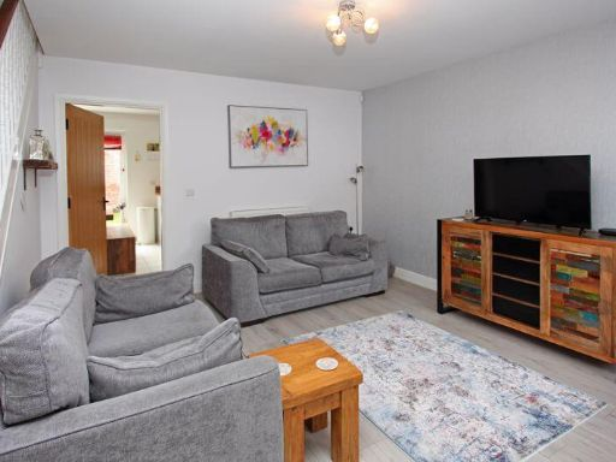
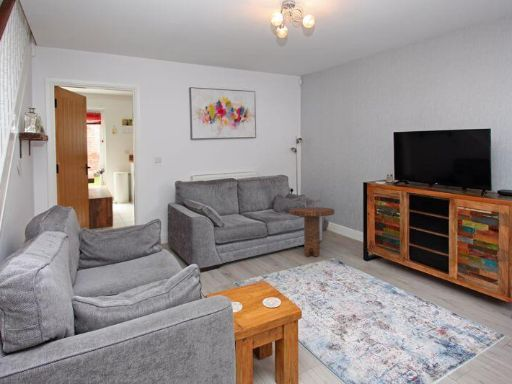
+ side table (311, 232)
